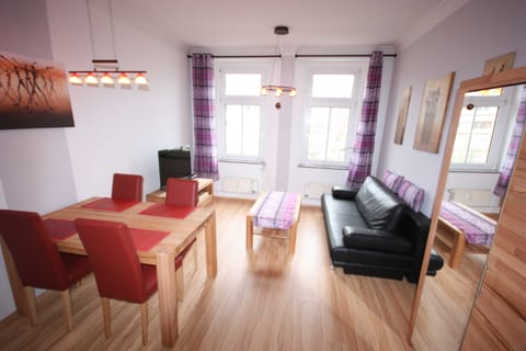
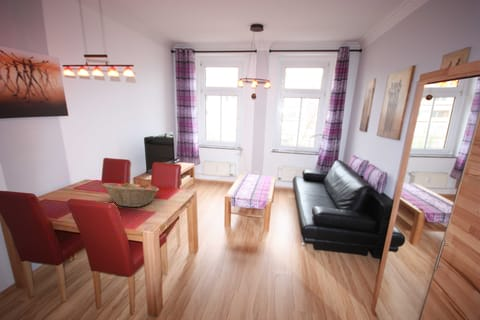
+ fruit basket (131, 191)
